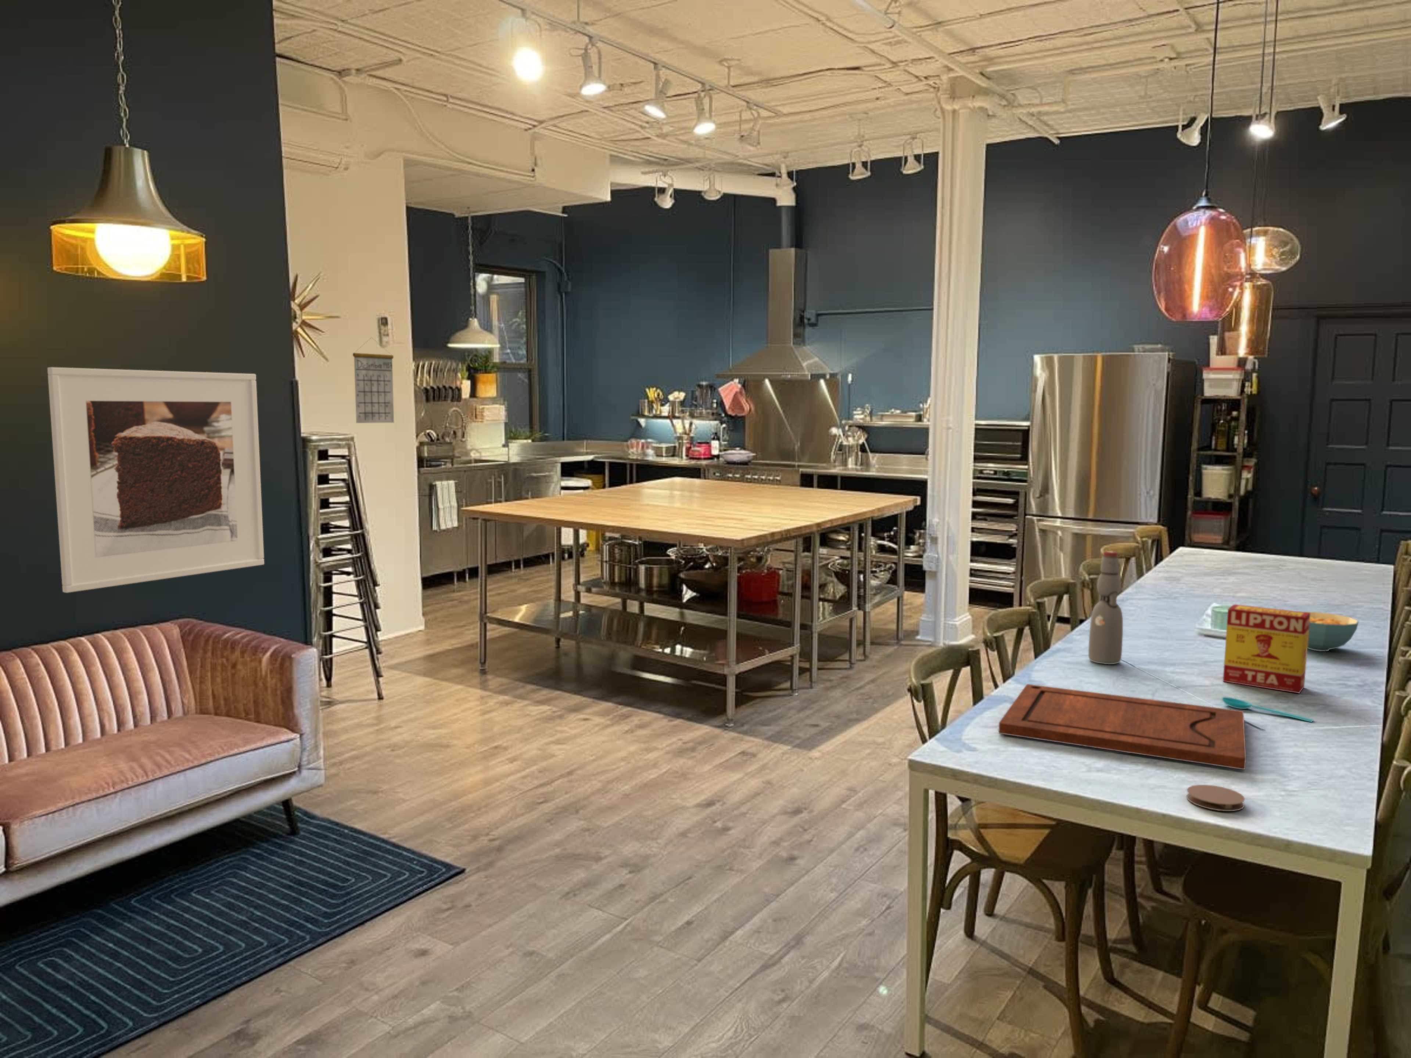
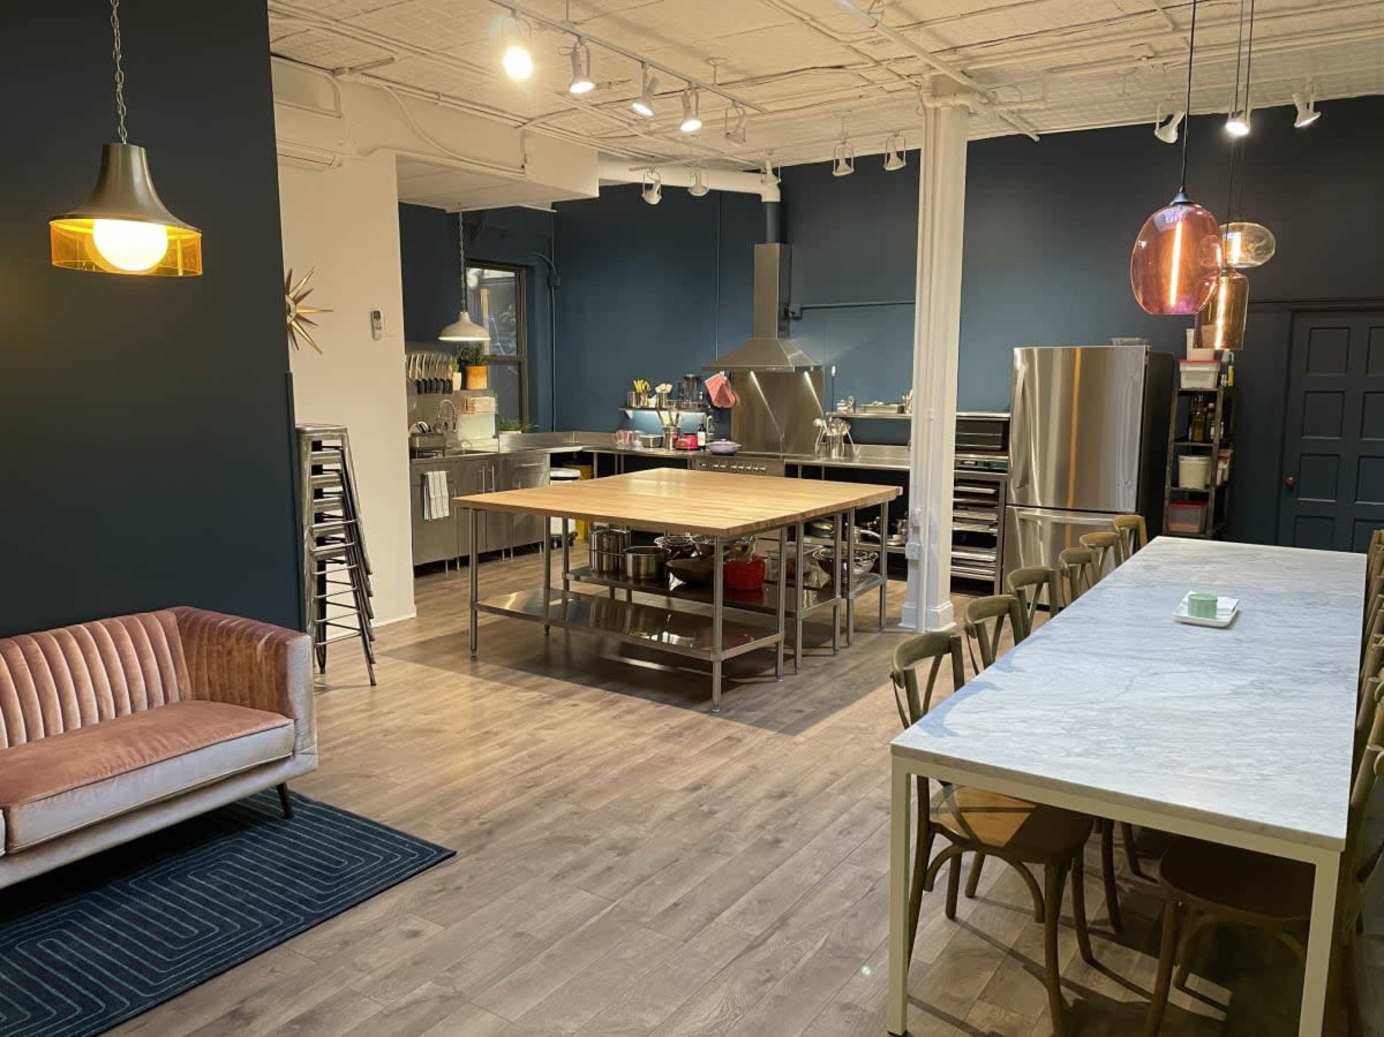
- tea box (1265, 647)
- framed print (166, 476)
- calendar (374, 380)
- spoon (1265, 709)
- cereal bowl (1319, 633)
- cutting board (1123, 722)
- coaster (1215, 798)
- bottle (1108, 607)
